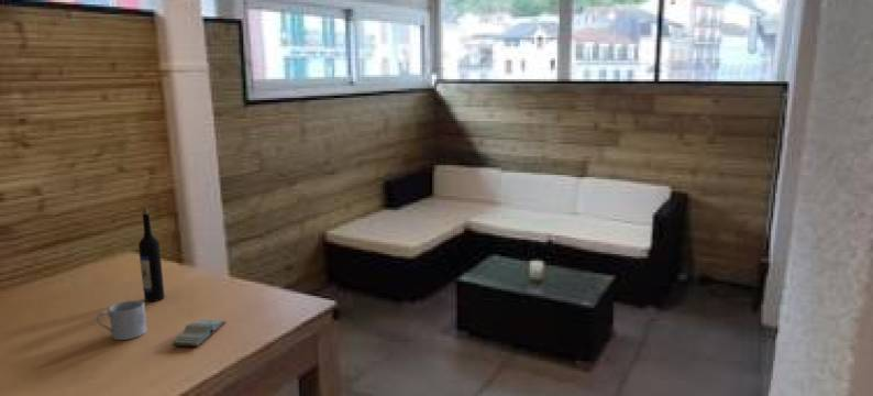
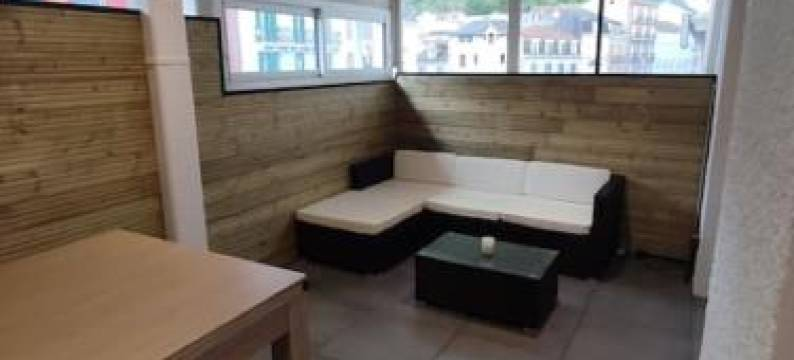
- wine bottle (150, 253)
- book (199, 328)
- mug (121, 321)
